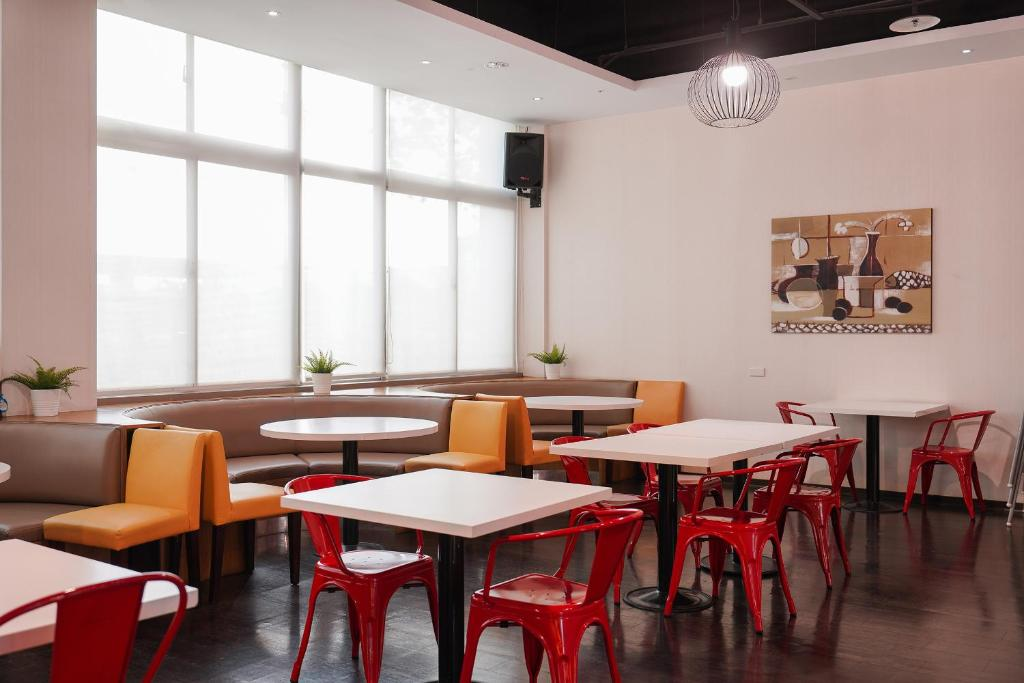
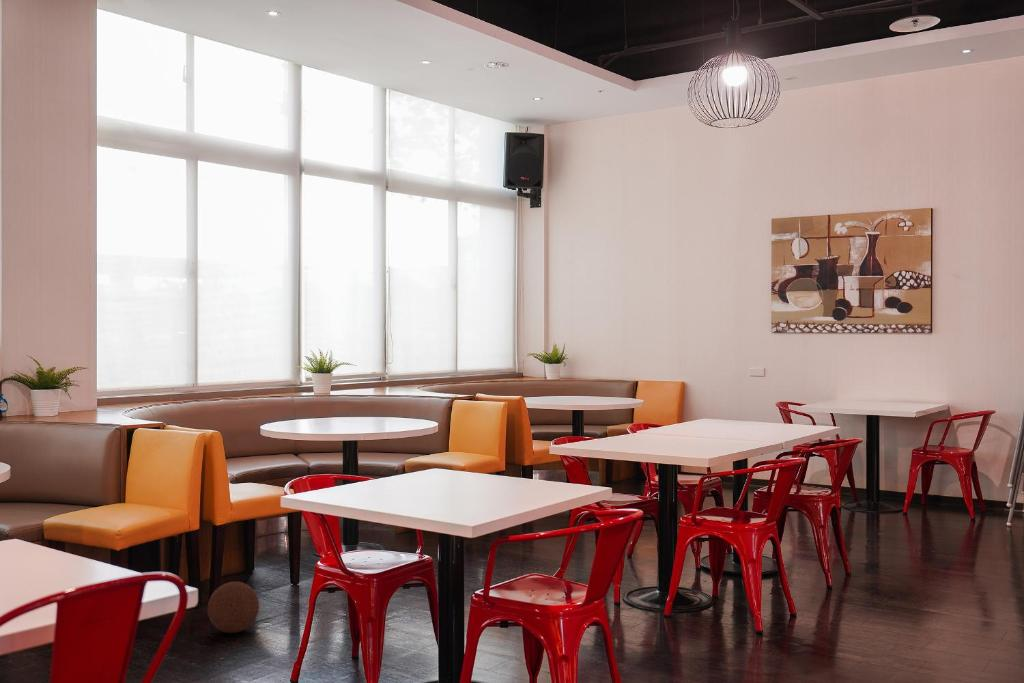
+ ball (233, 607)
